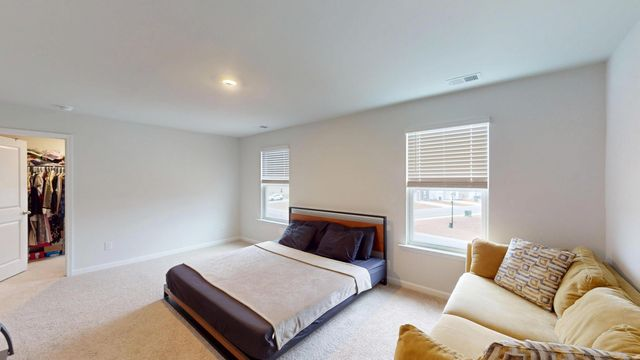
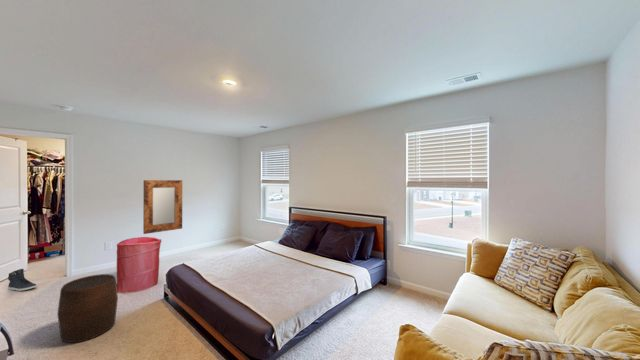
+ sneaker (22, 279)
+ stool (89, 305)
+ home mirror (163, 205)
+ laundry hamper (139, 262)
